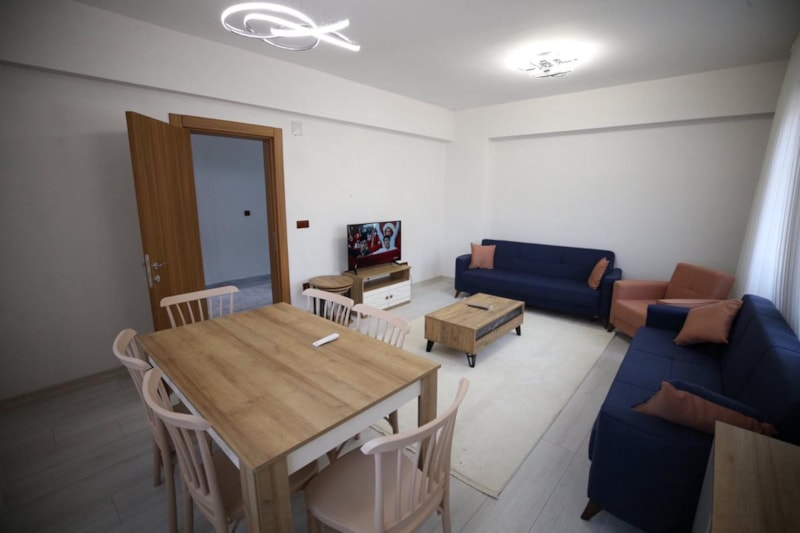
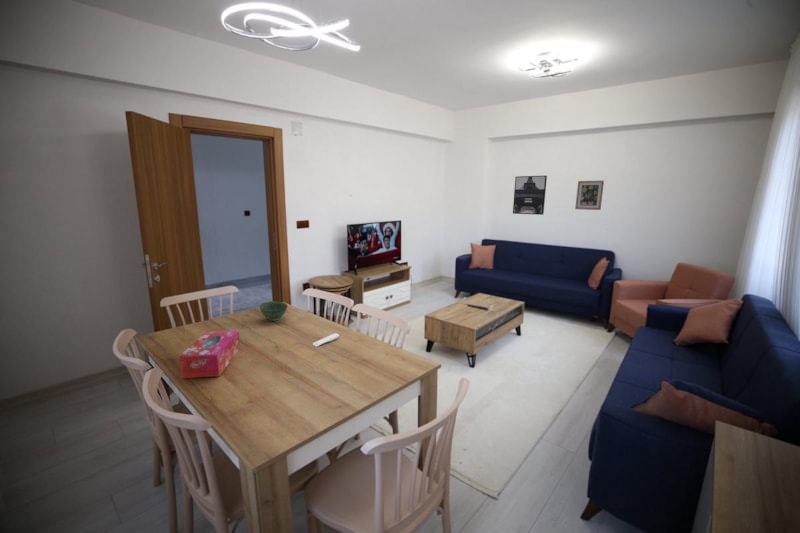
+ wall art (529, 195)
+ tissue box (212, 352)
+ bowl (274, 312)
+ wall art (589, 195)
